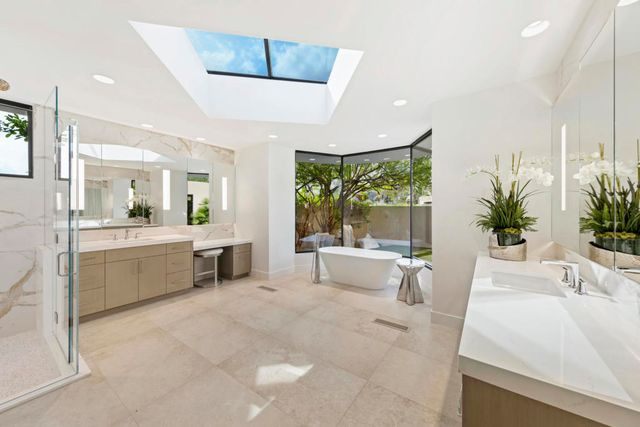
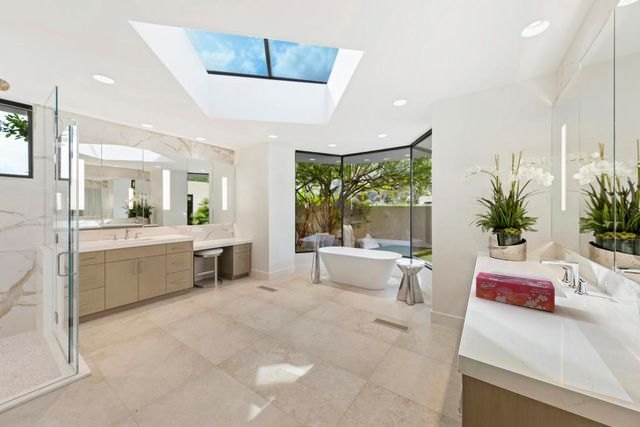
+ tissue box (512, 289)
